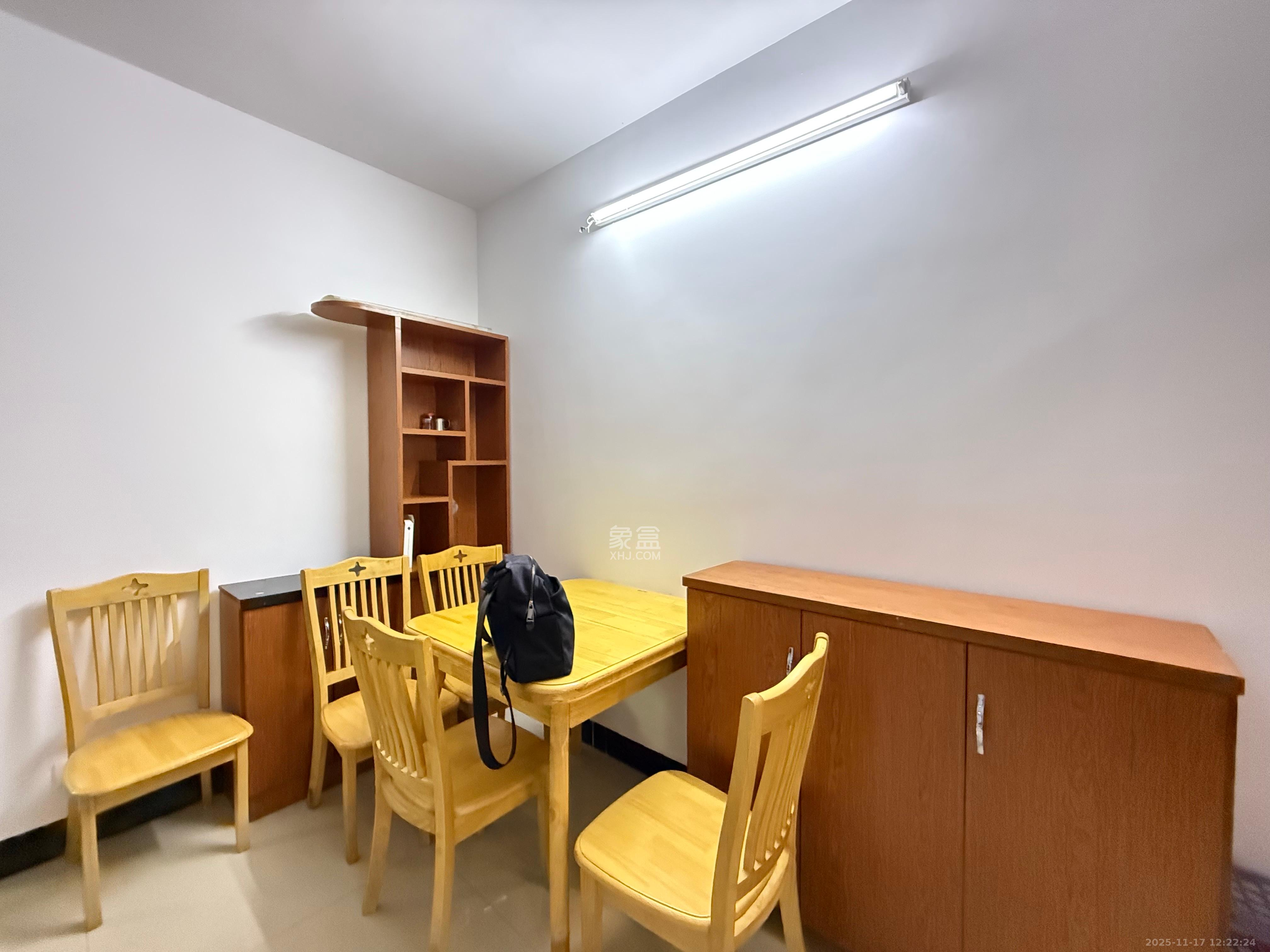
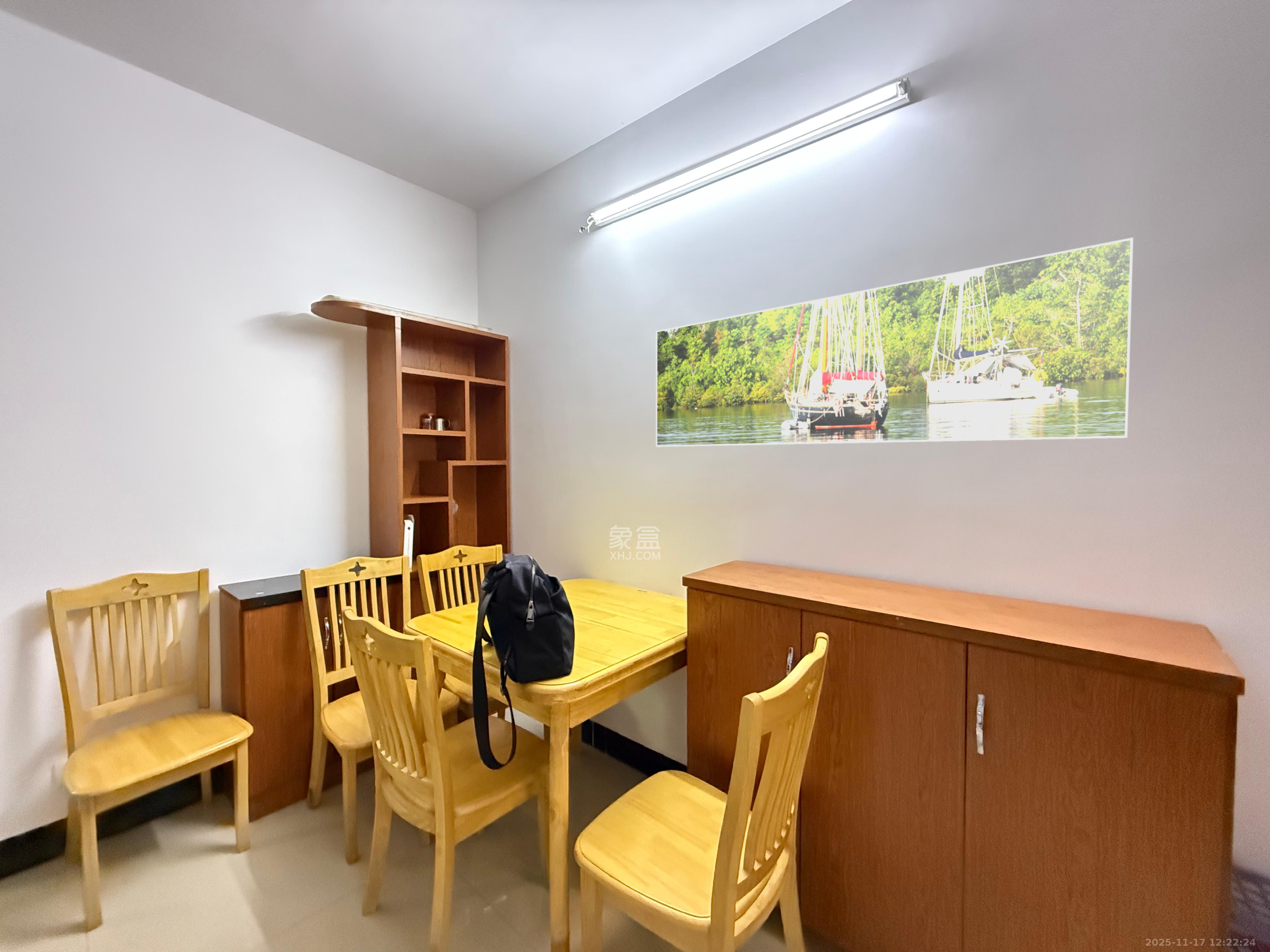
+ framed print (831, 371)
